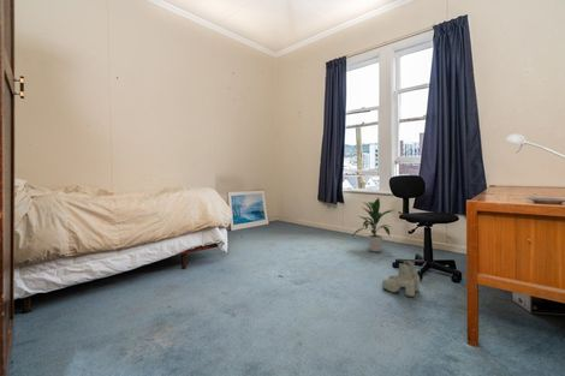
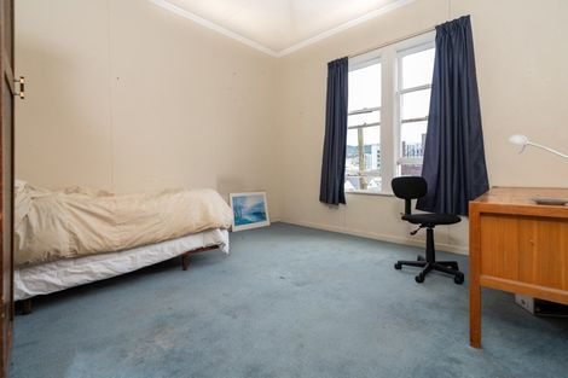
- boots (400, 275)
- indoor plant (373, 223)
